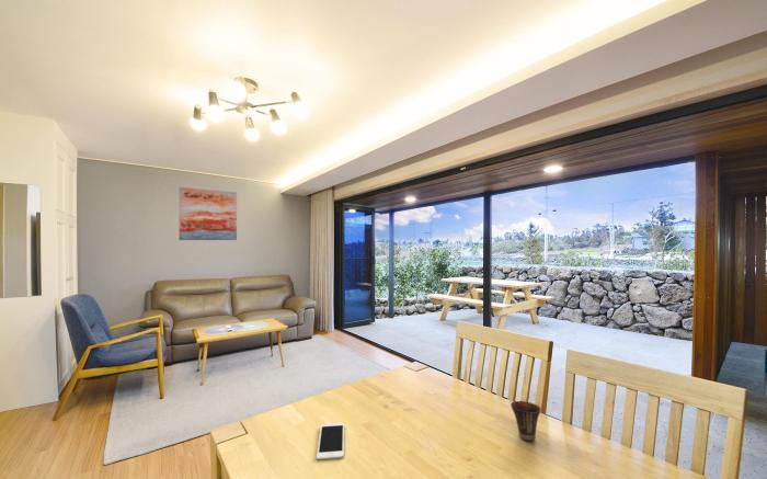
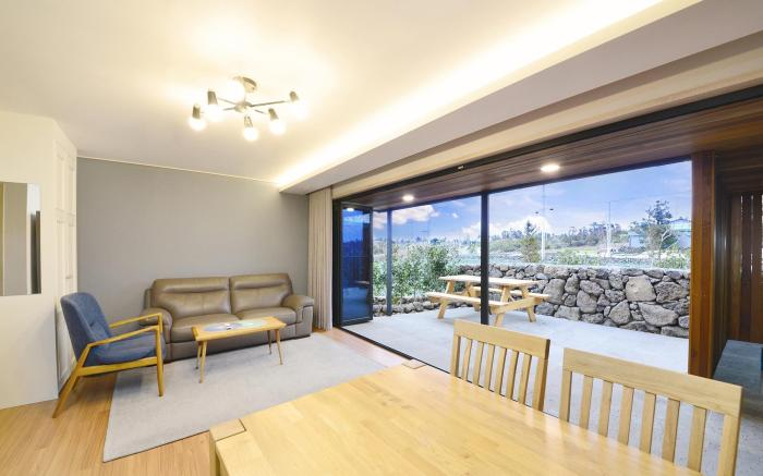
- cup (525, 420)
- cell phone (331, 440)
- wall art (209, 215)
